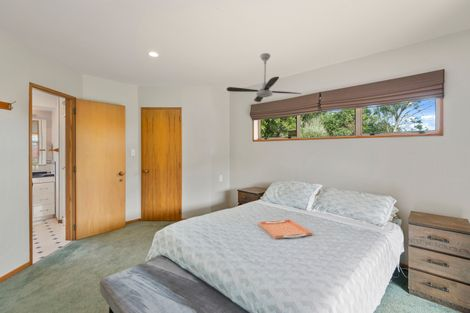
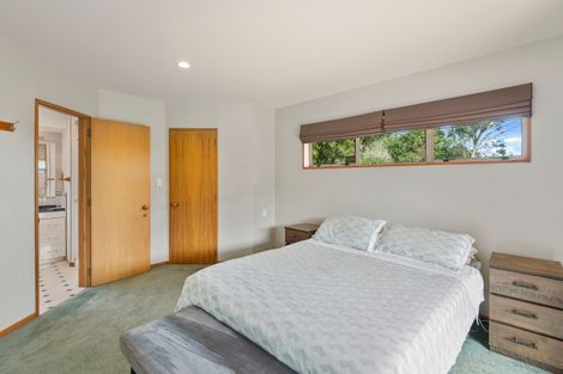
- ceiling fan (264, 75)
- serving tray (283, 228)
